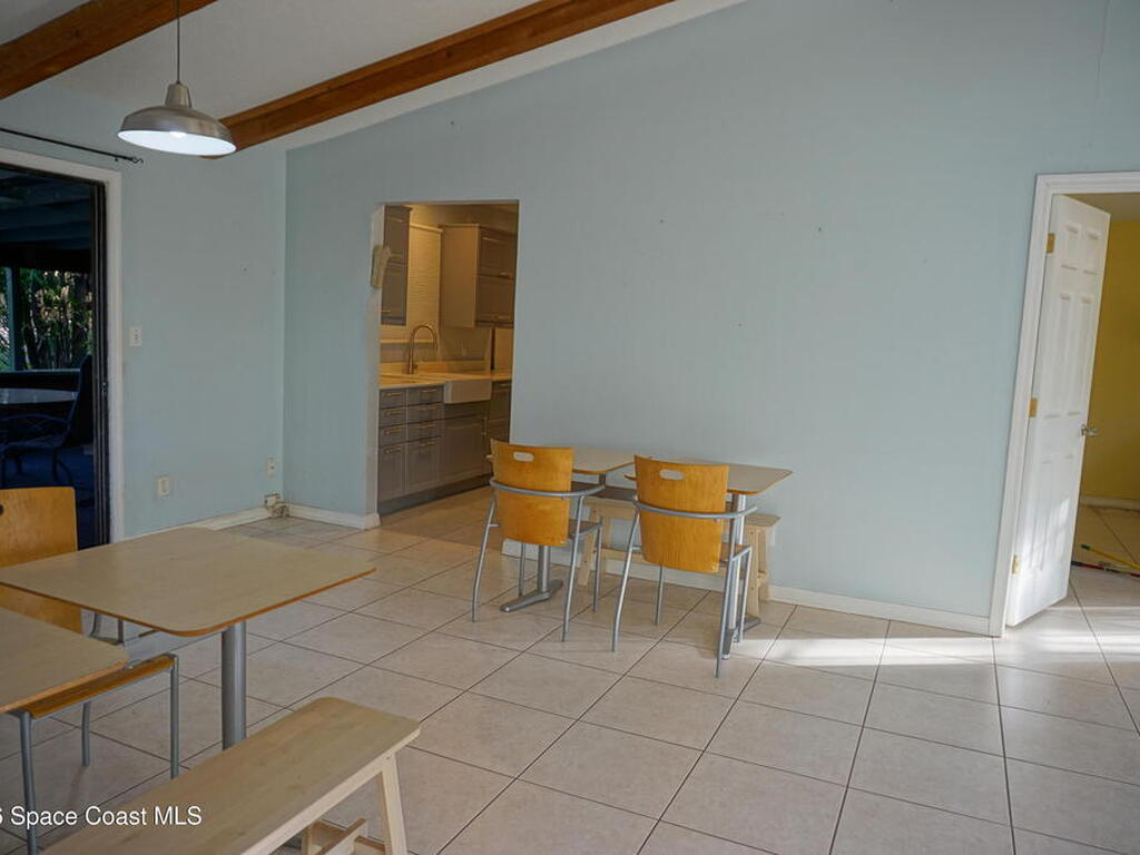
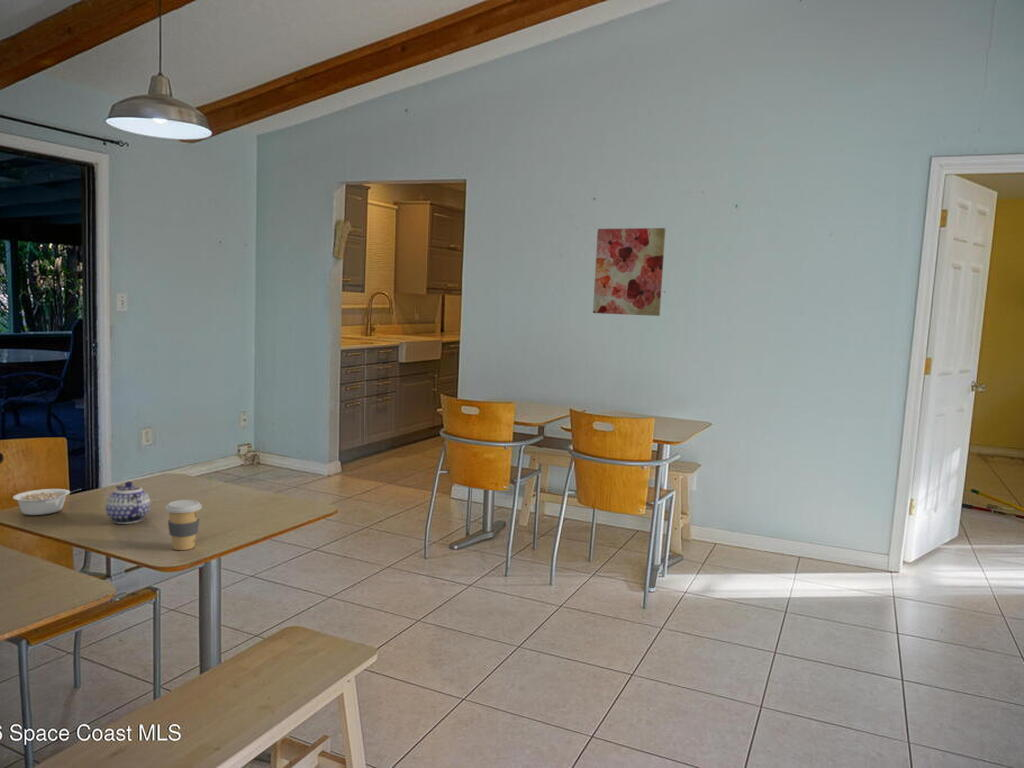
+ wall art (628, 271)
+ legume (44, 500)
+ coffee cup (183, 525)
+ teapot (128, 501)
